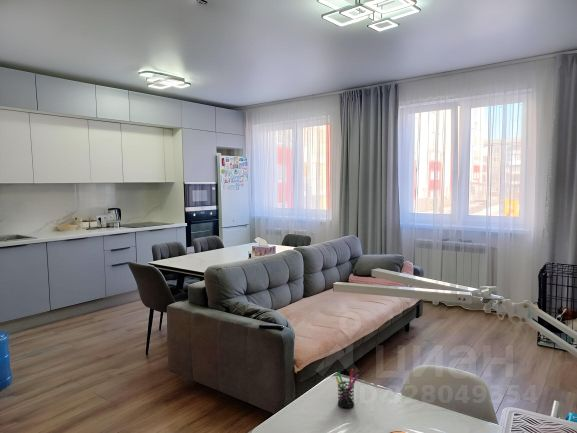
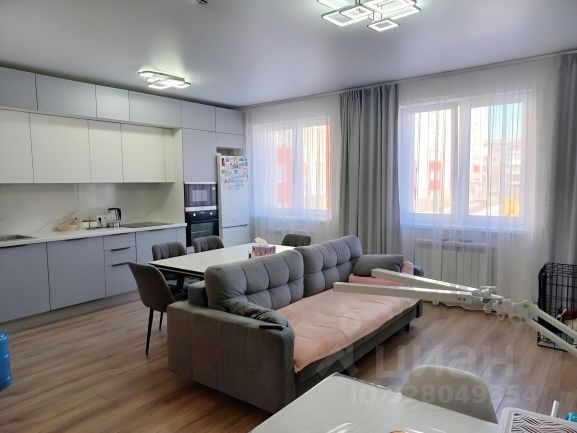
- pen holder (345, 386)
